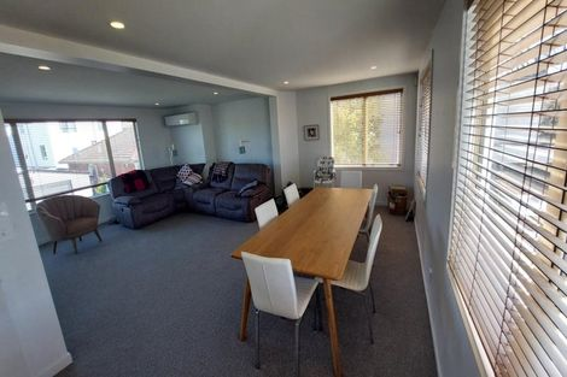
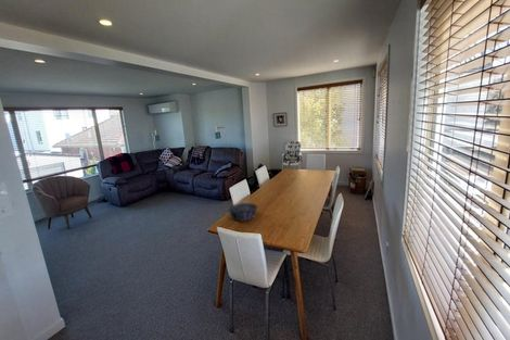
+ decorative bowl (243, 212)
